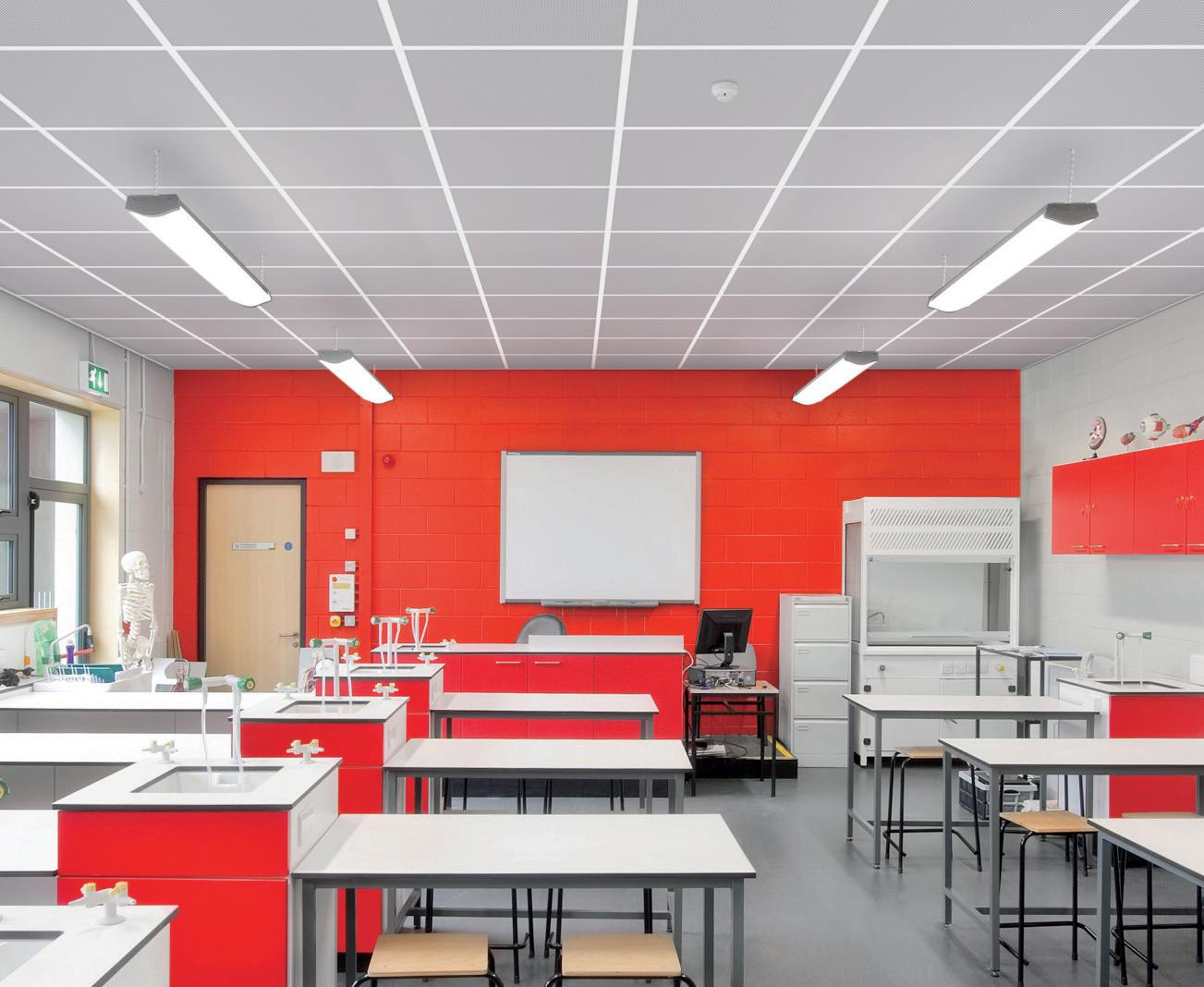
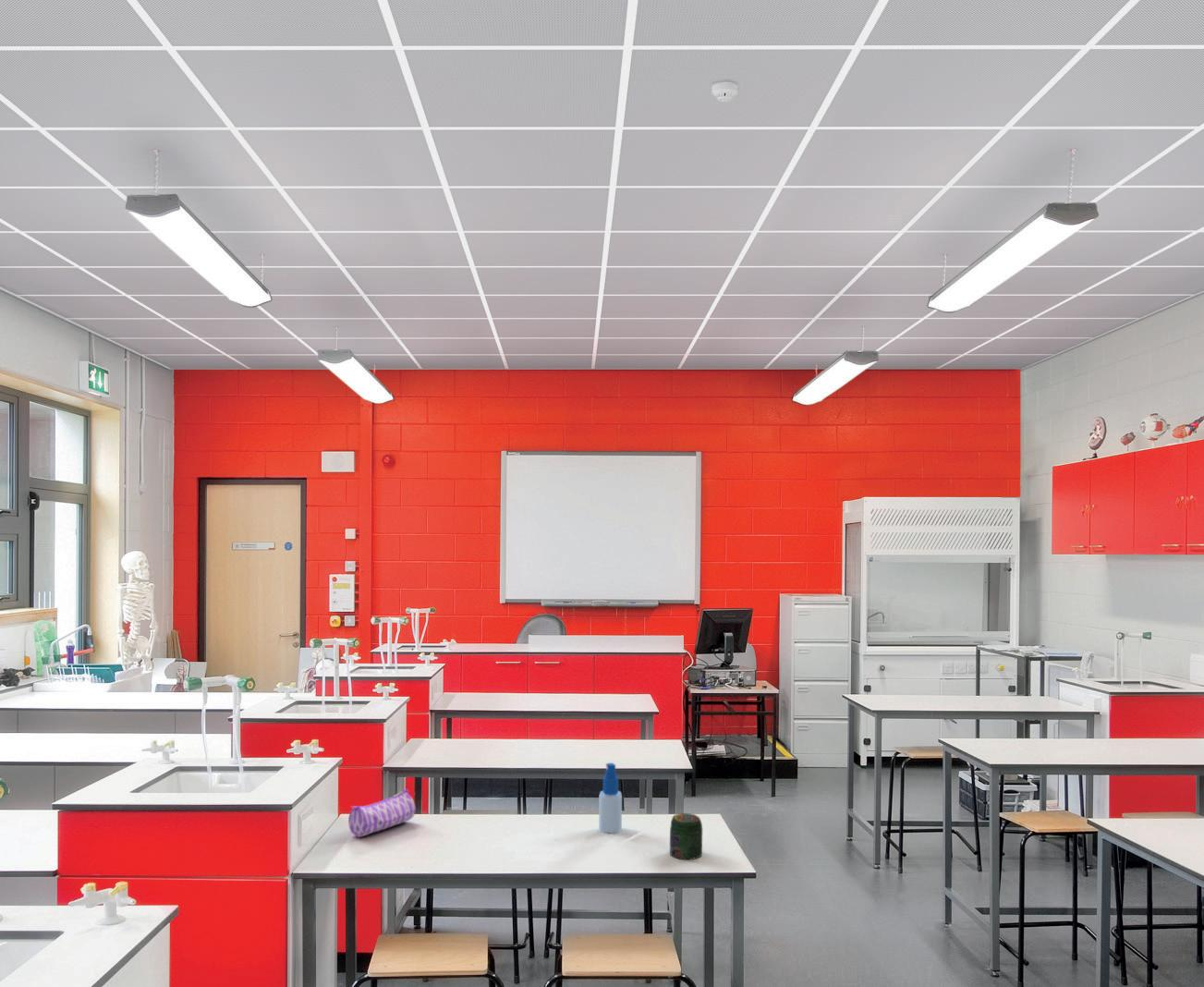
+ pencil case (383, 812)
+ jar (686, 835)
+ spray bottle (610, 797)
